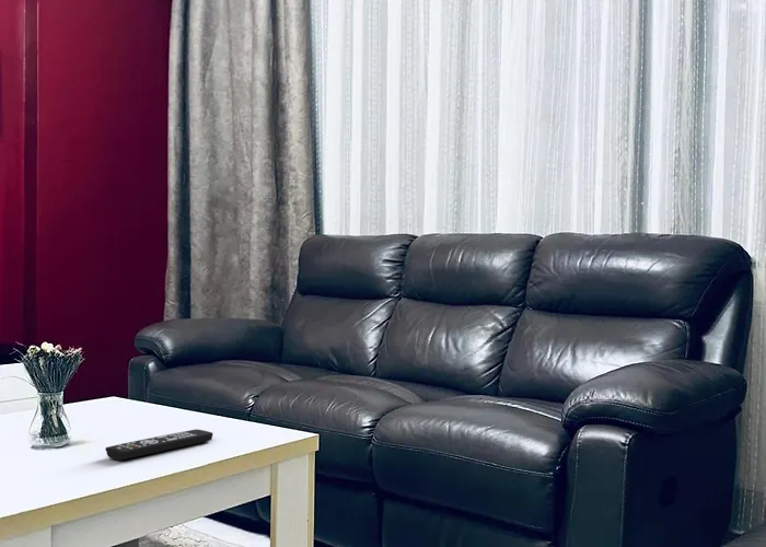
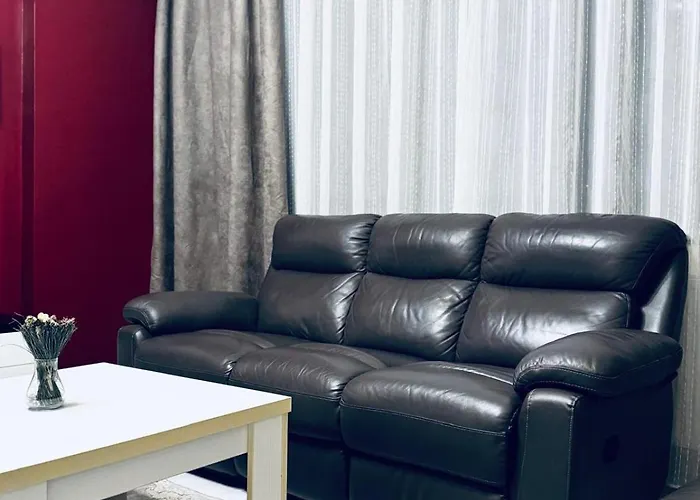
- remote control (161, 443)
